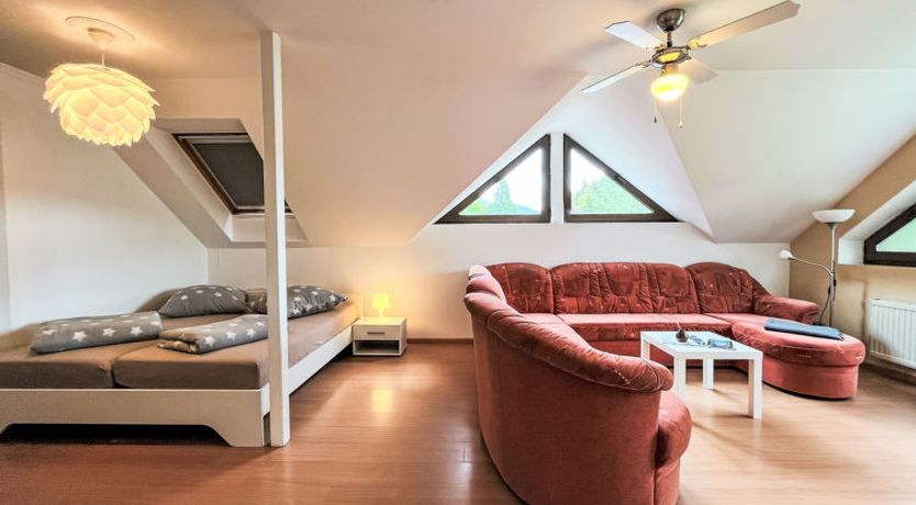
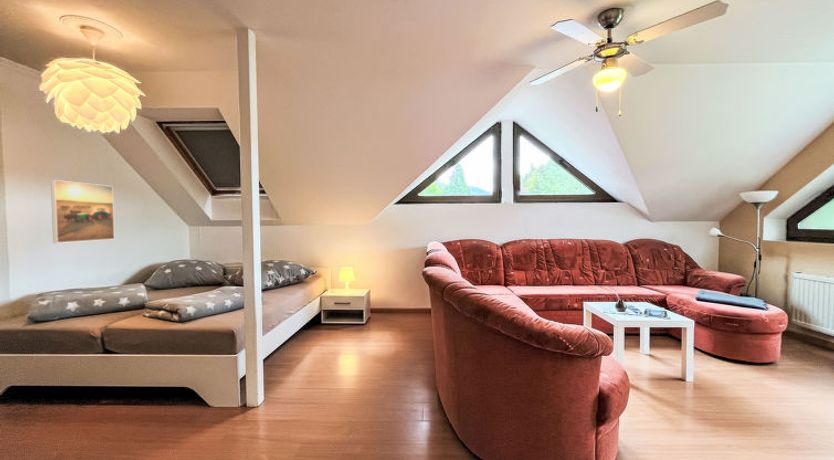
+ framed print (85, 212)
